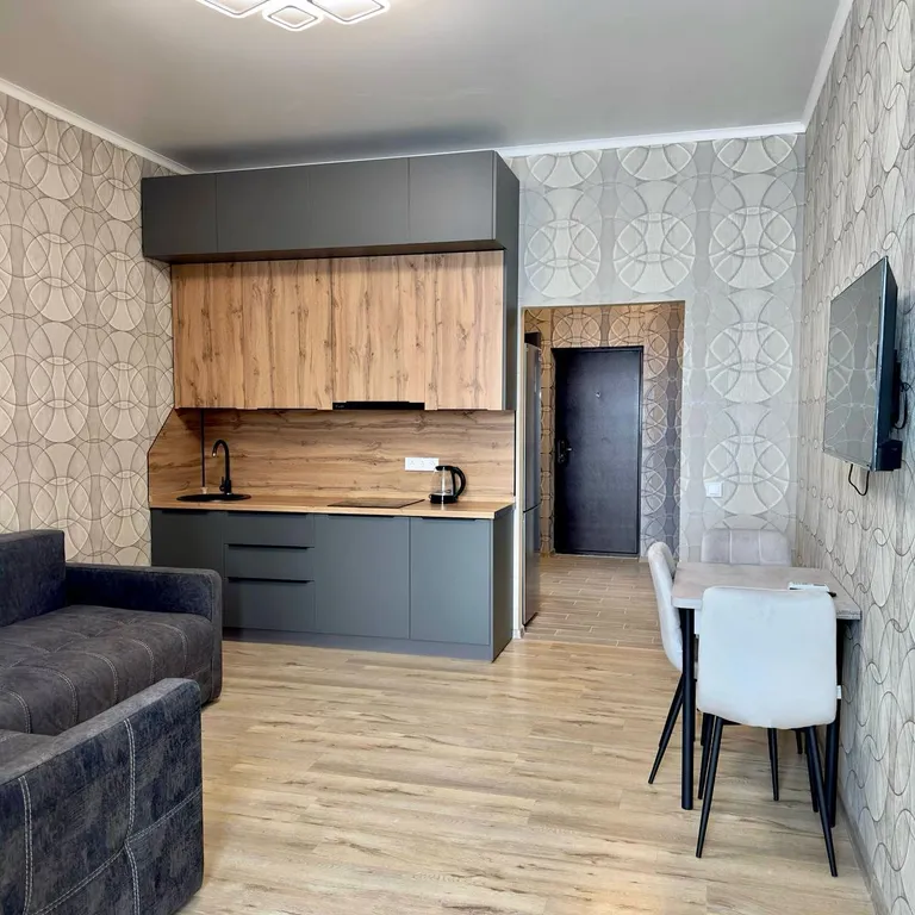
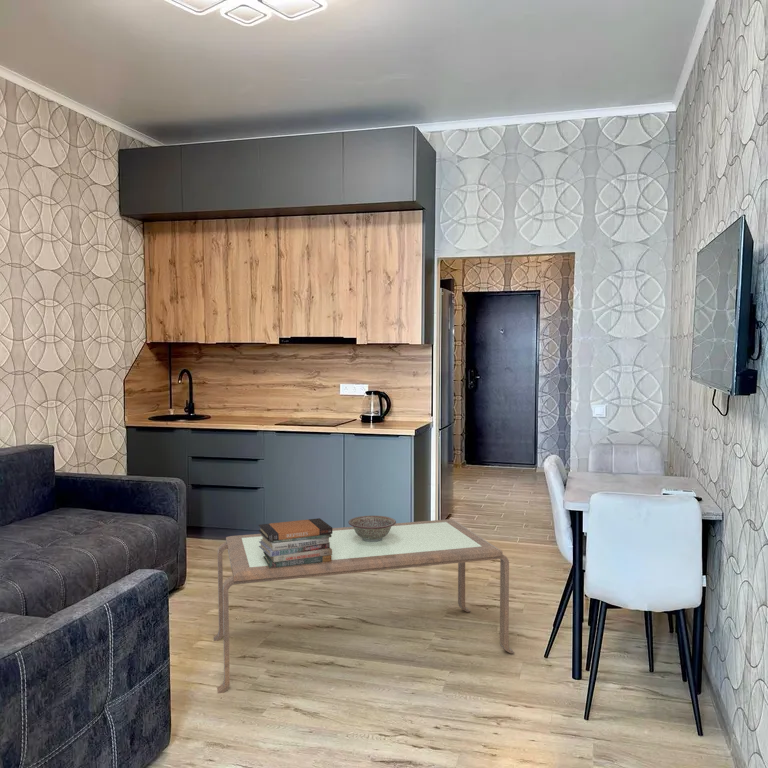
+ decorative bowl (372, 529)
+ coffee table (358, 572)
+ book stack (295, 542)
